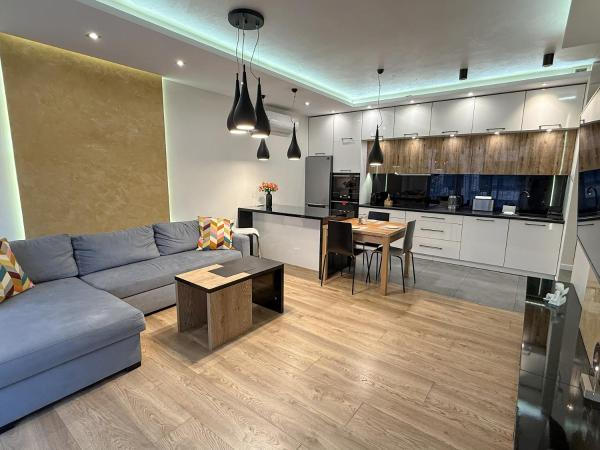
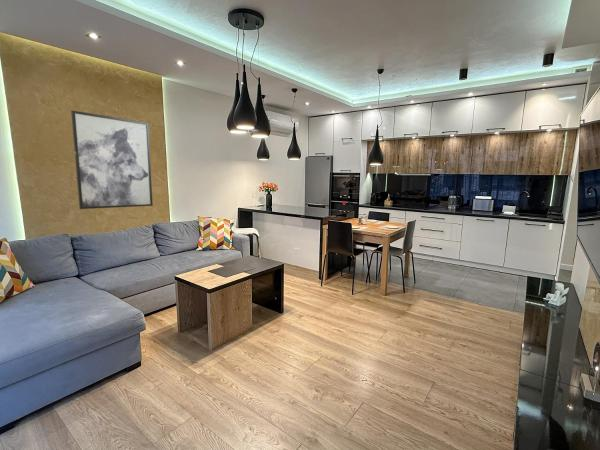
+ wall art (116, 163)
